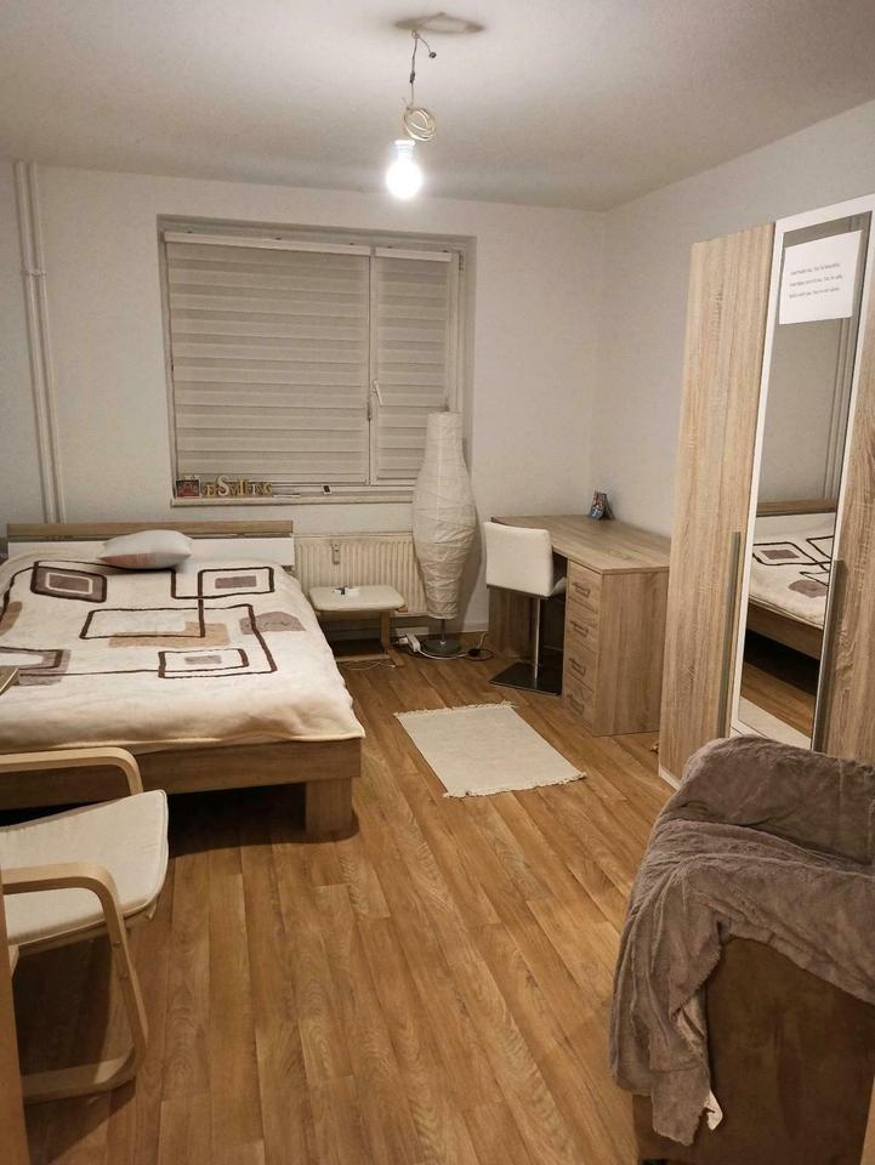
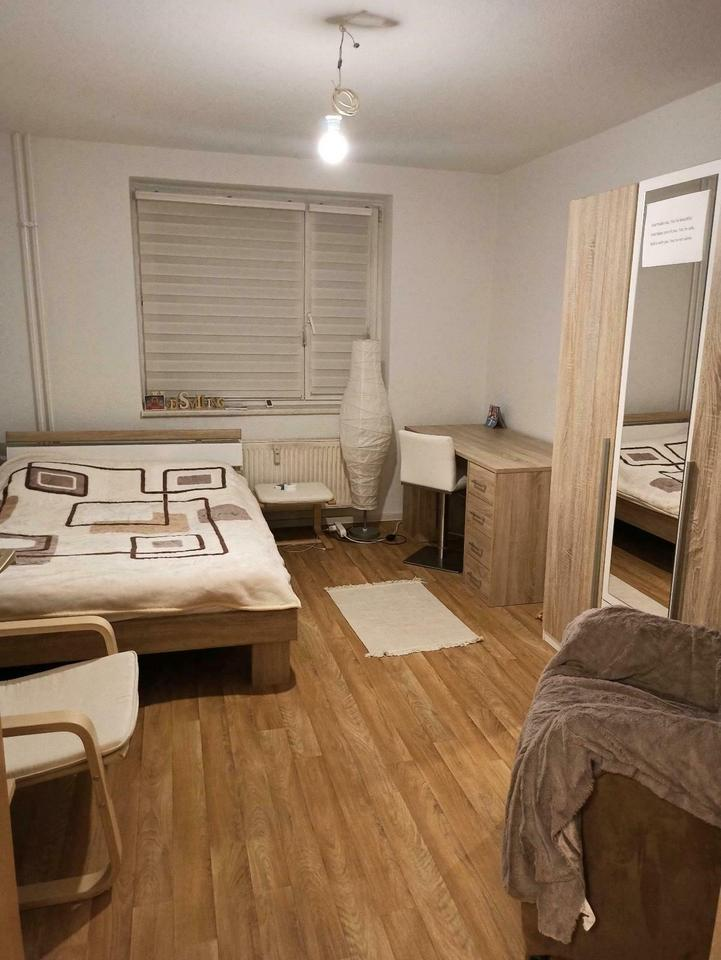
- pillow (146, 549)
